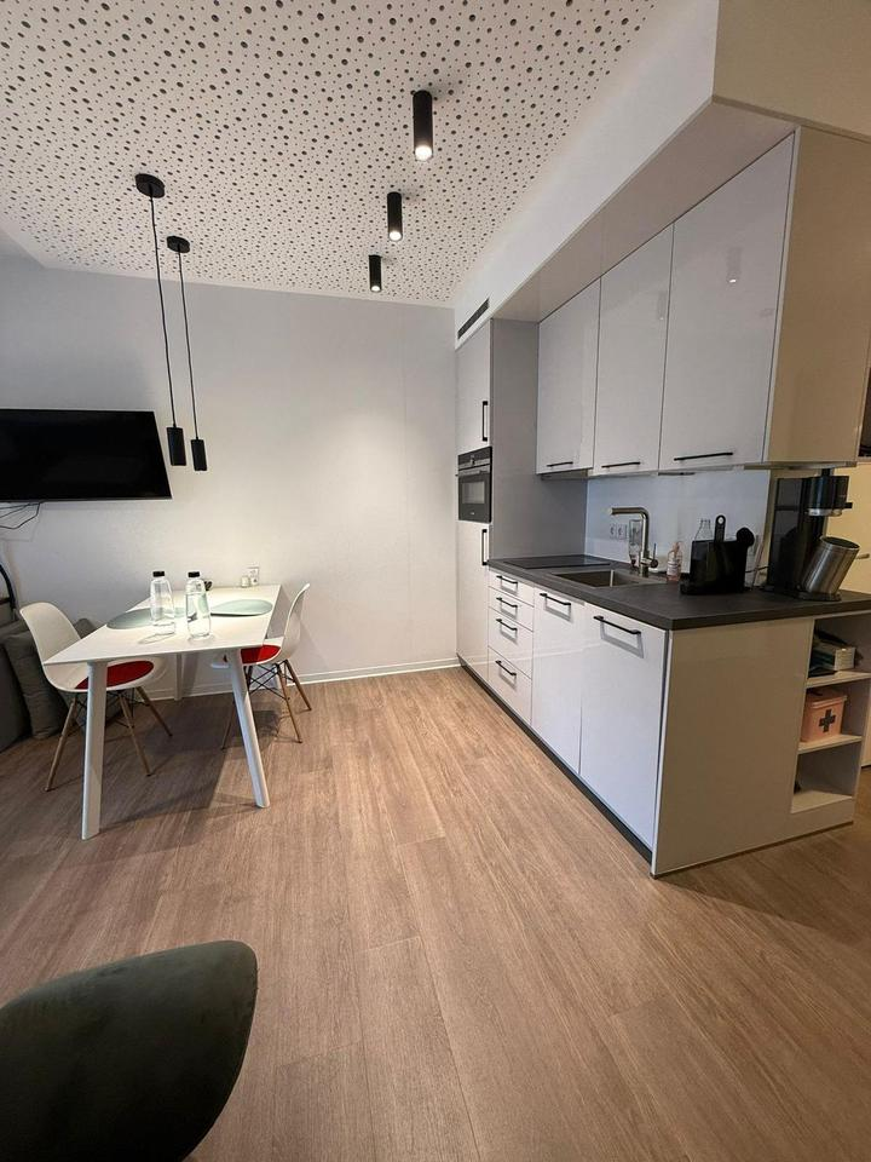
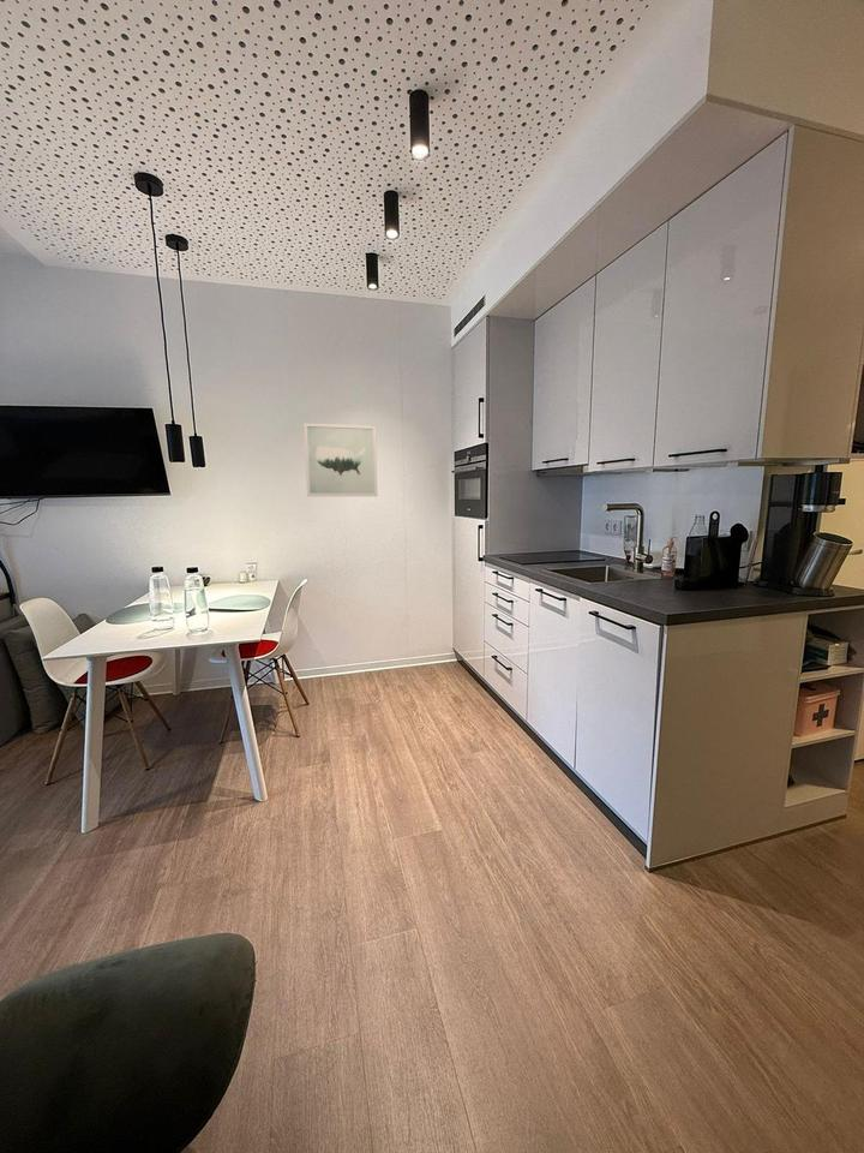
+ wall art (341, 460)
